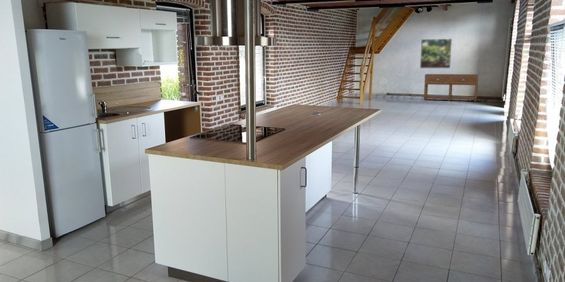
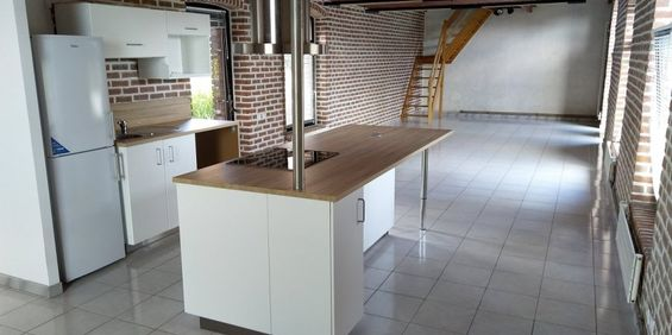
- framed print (435, 53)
- console table (450, 87)
